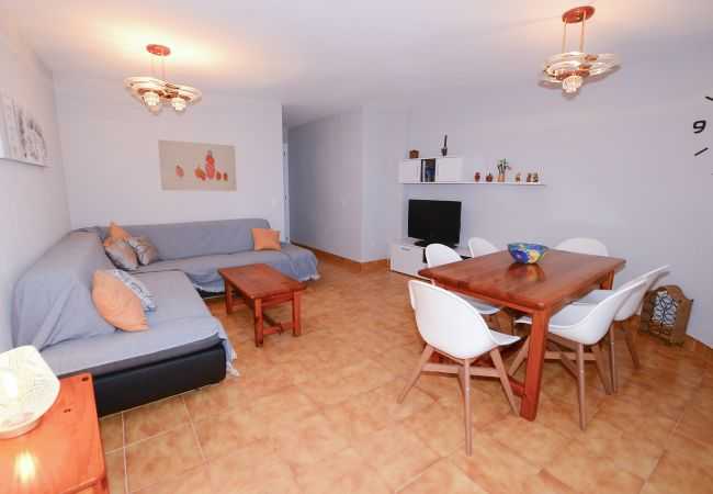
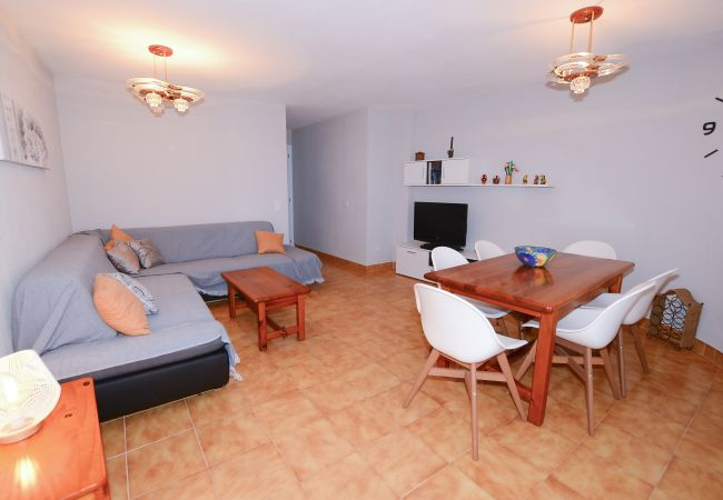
- wall art (200, 167)
